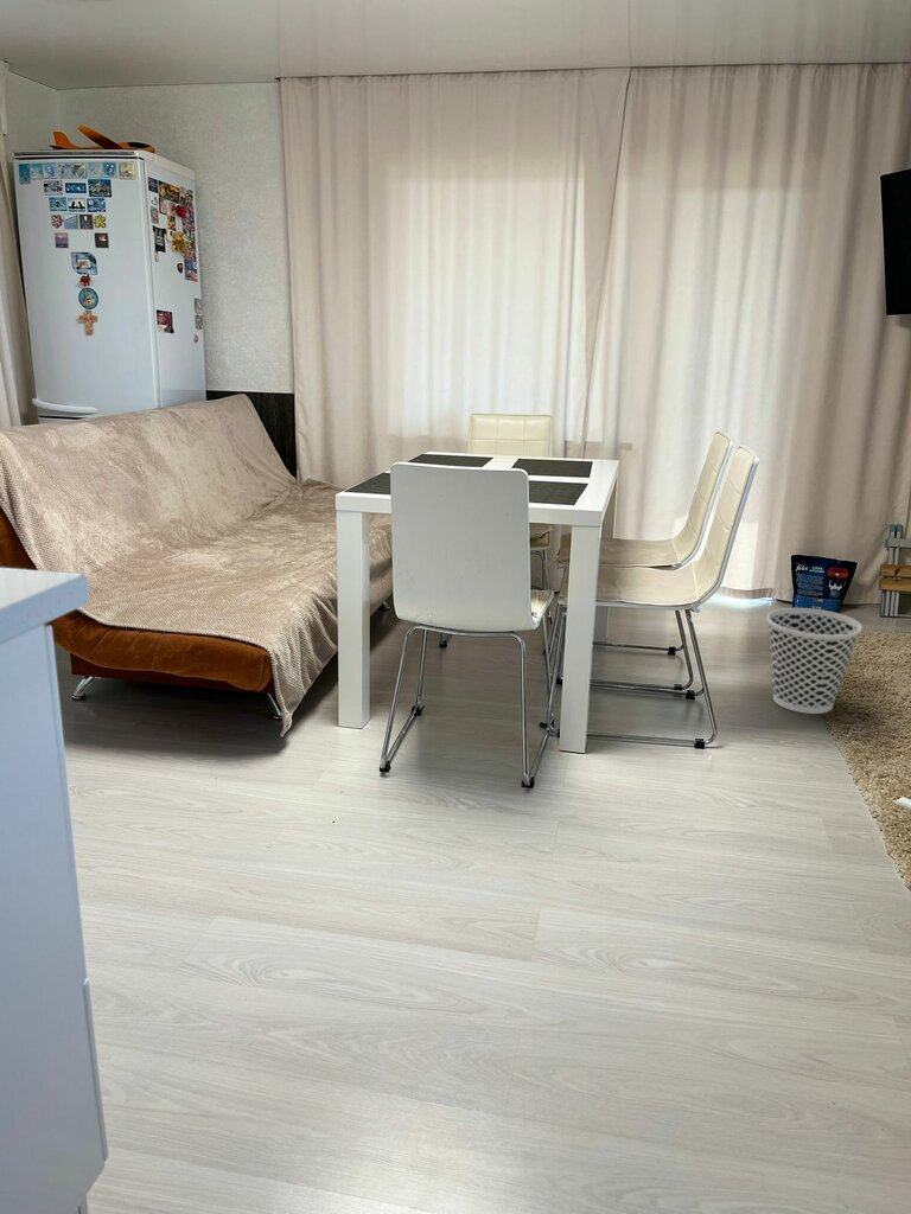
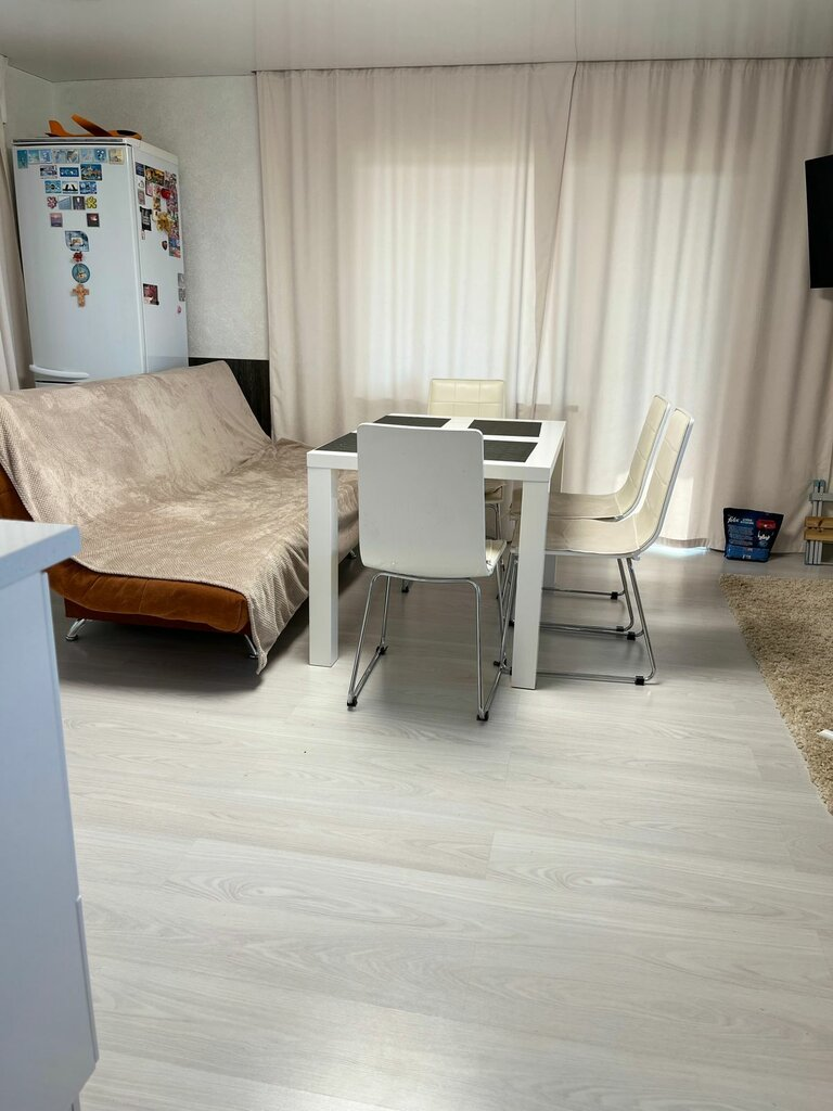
- wastebasket (808, 662)
